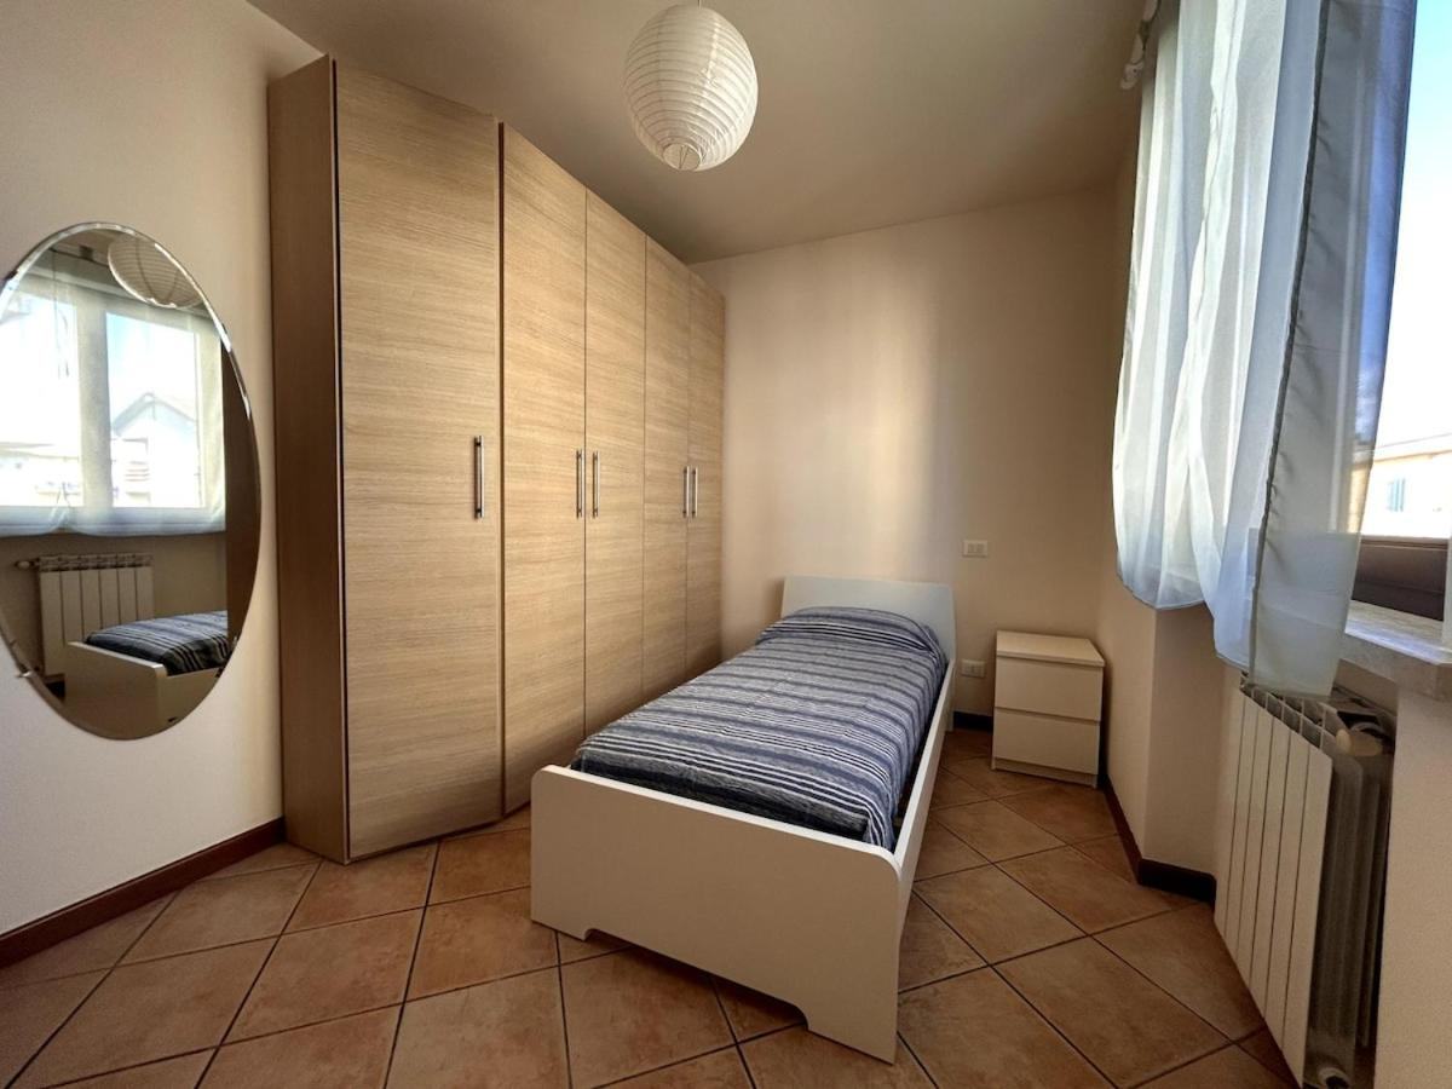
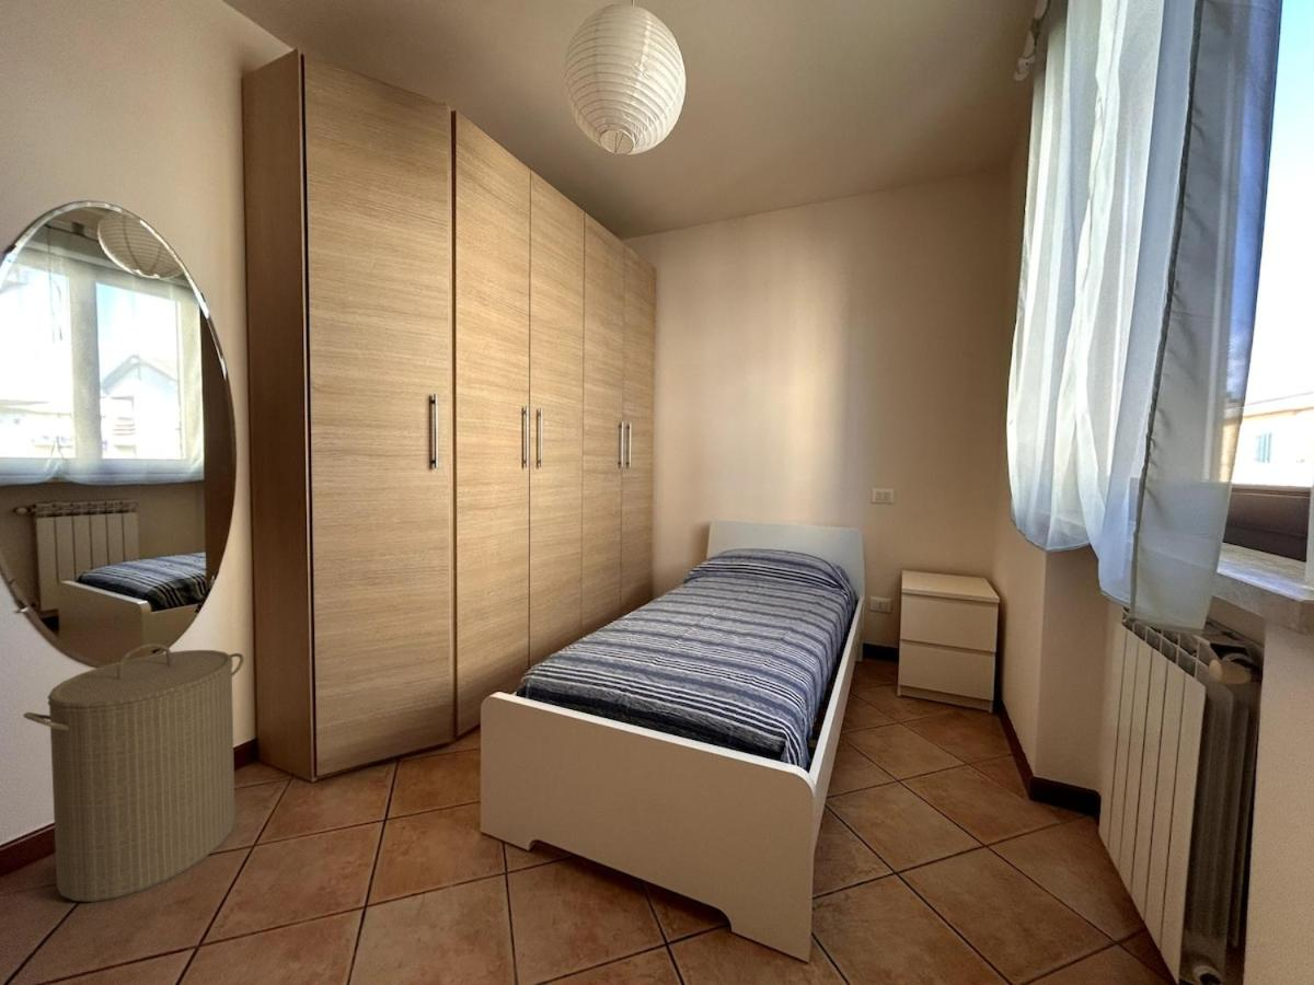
+ laundry hamper (151, 748)
